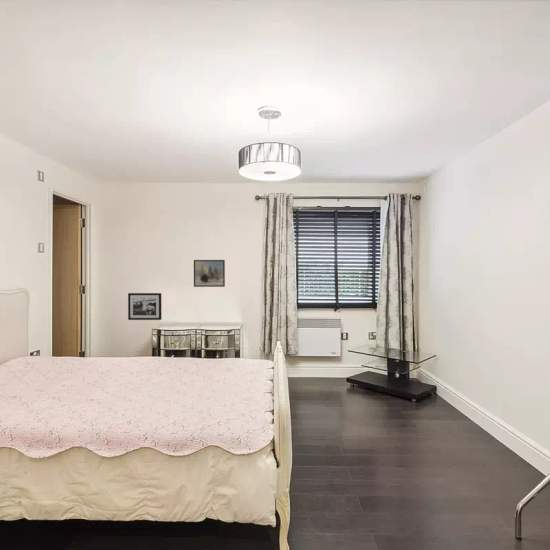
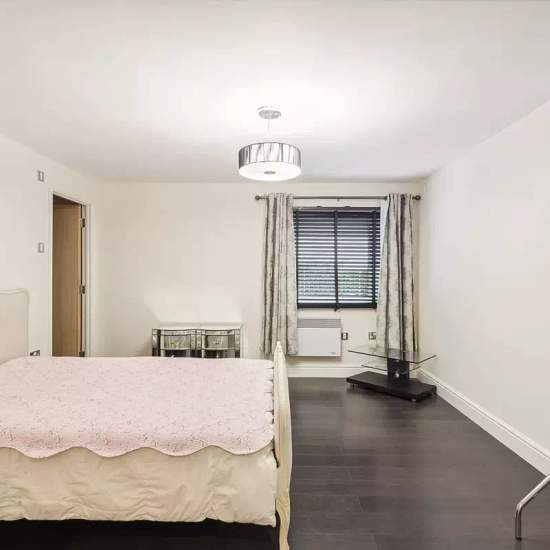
- picture frame (144, 306)
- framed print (209, 273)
